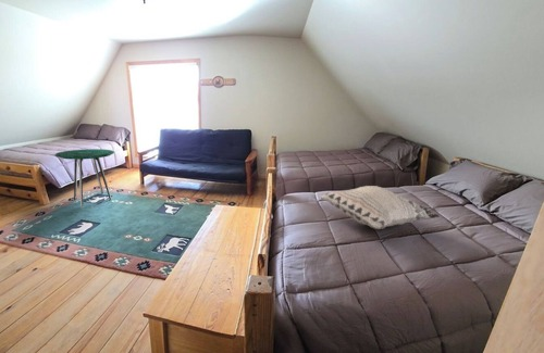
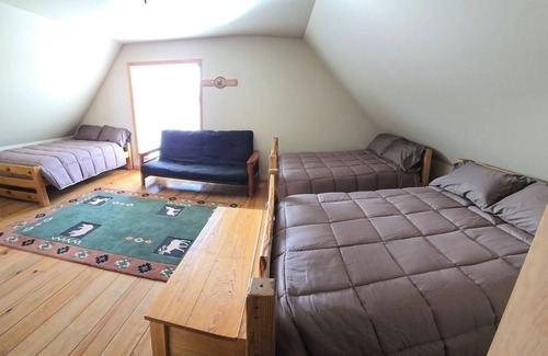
- side table (96, 173)
- decorative pillow (374, 205)
